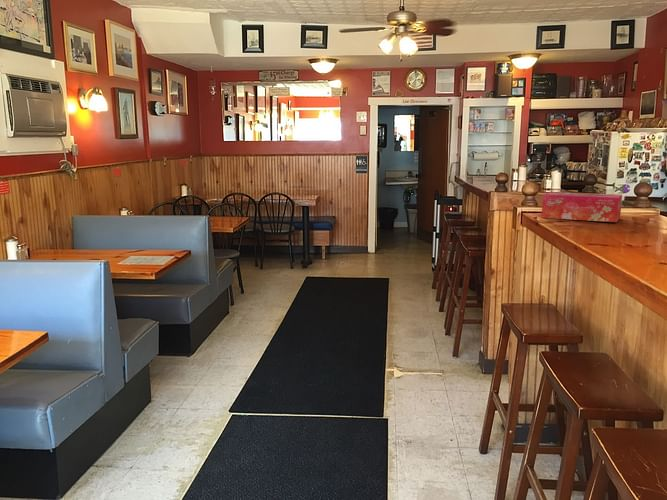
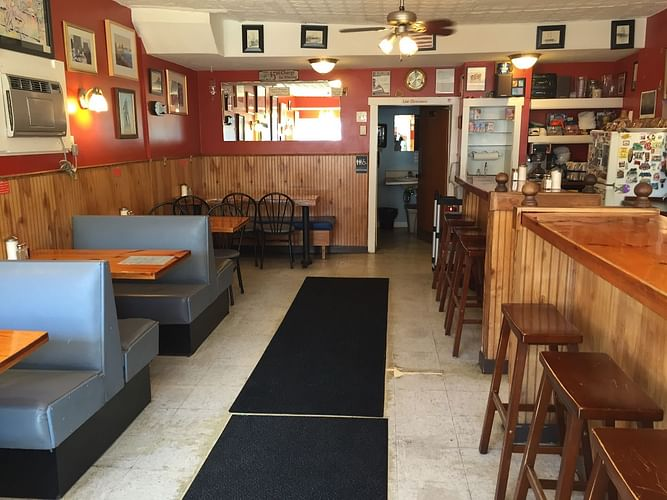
- tissue box (581, 206)
